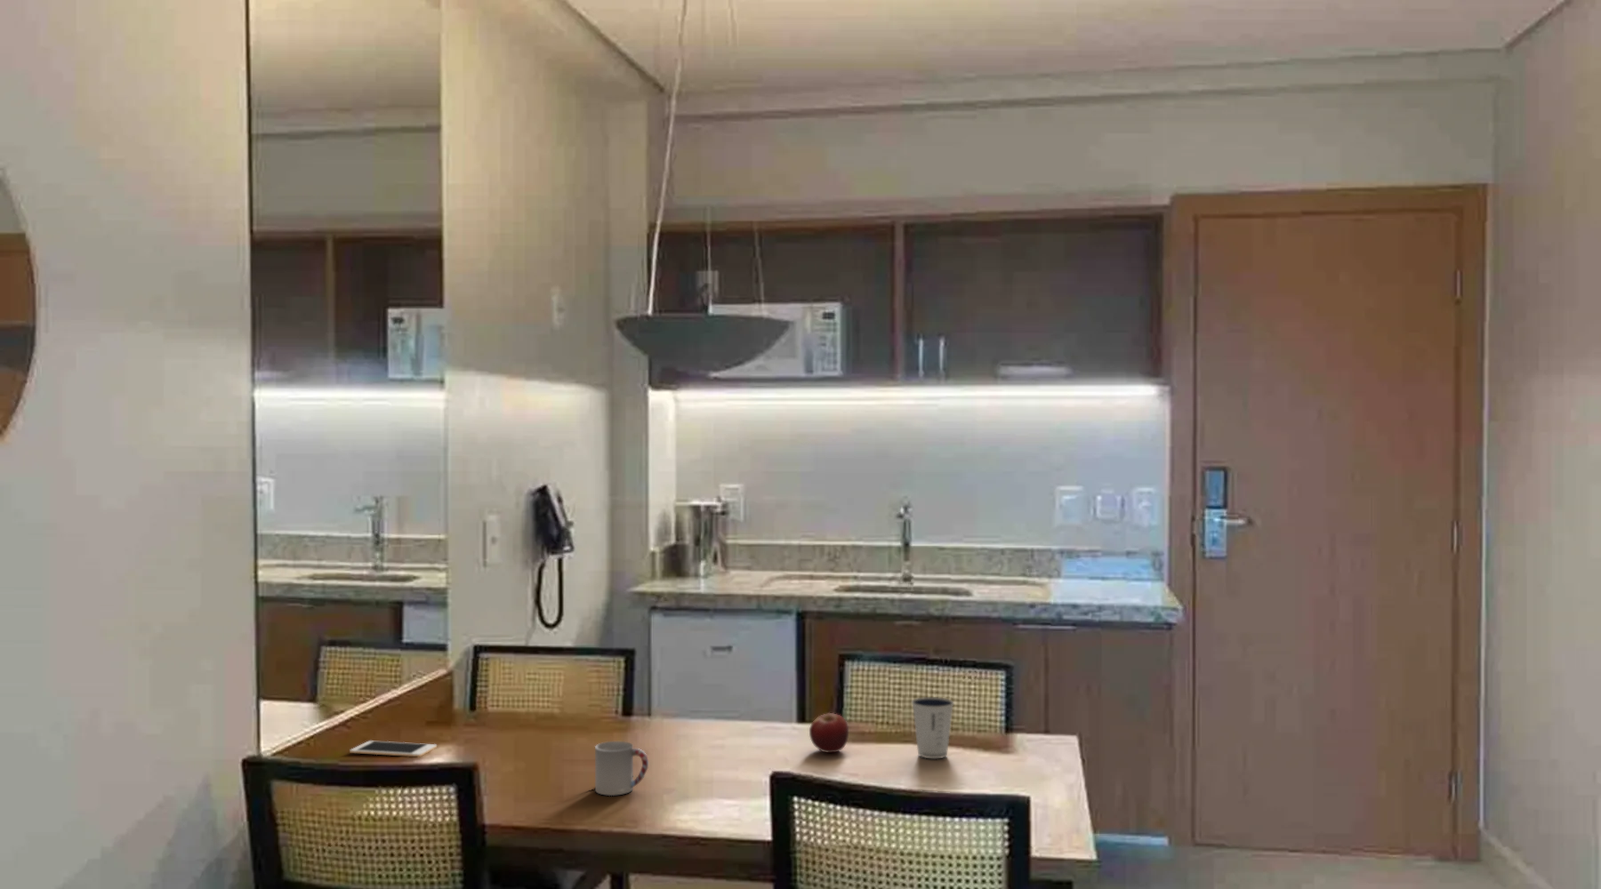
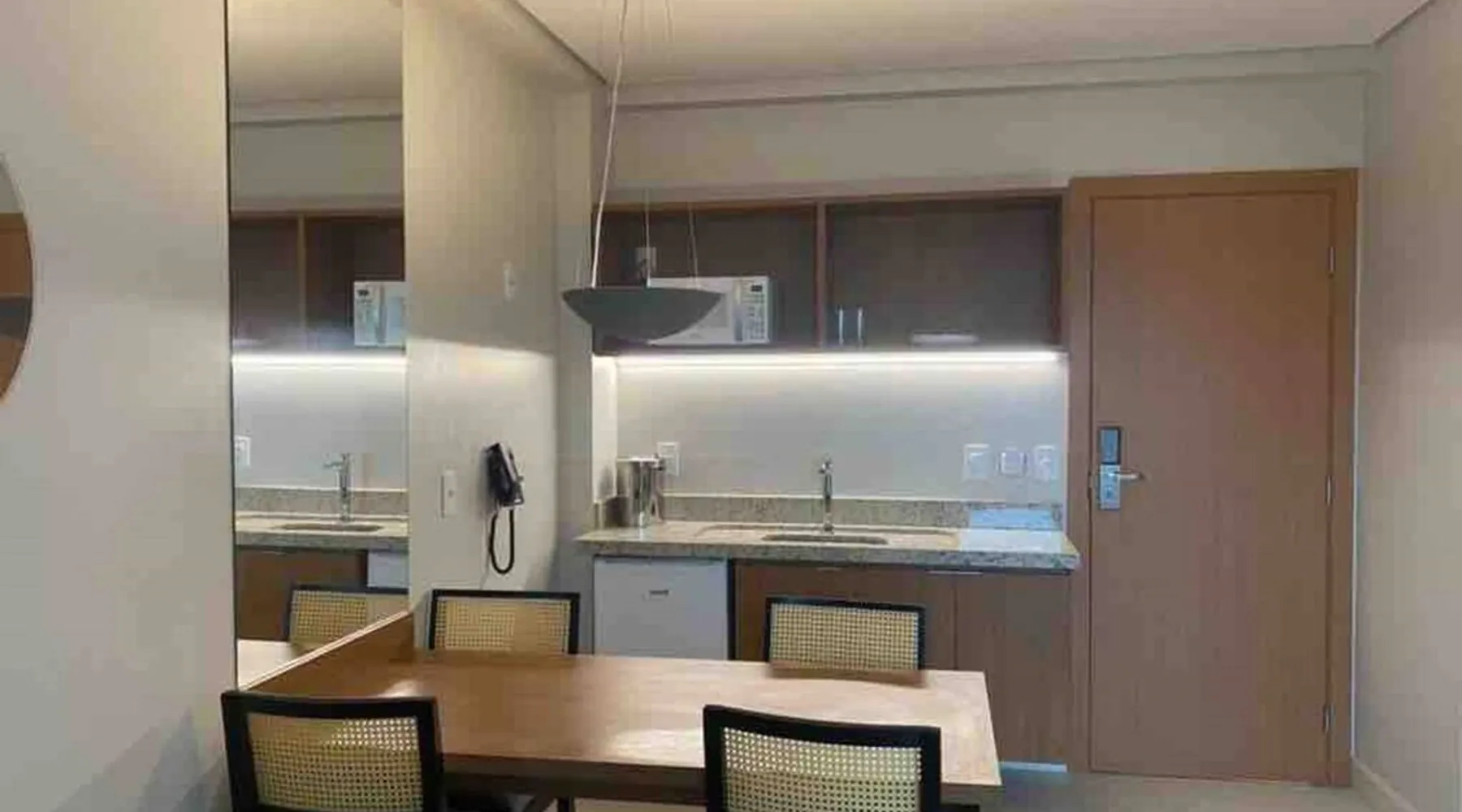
- fruit (829, 732)
- cup (622, 769)
- dixie cup (932, 728)
- cell phone (393, 749)
